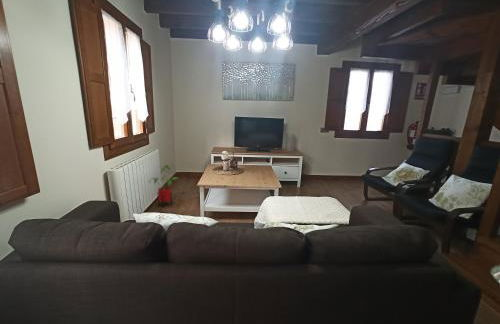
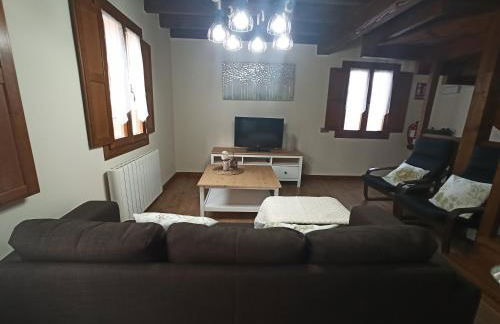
- house plant (165, 186)
